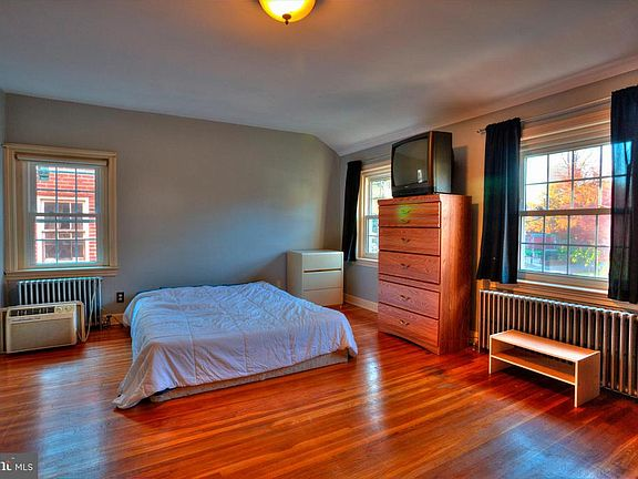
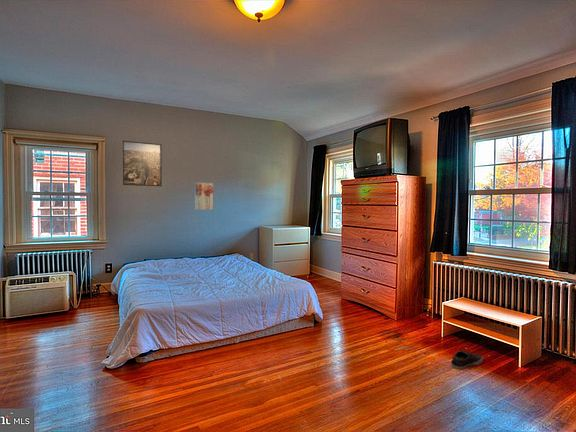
+ shoe (466, 356)
+ wall art (204, 196)
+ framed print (142, 164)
